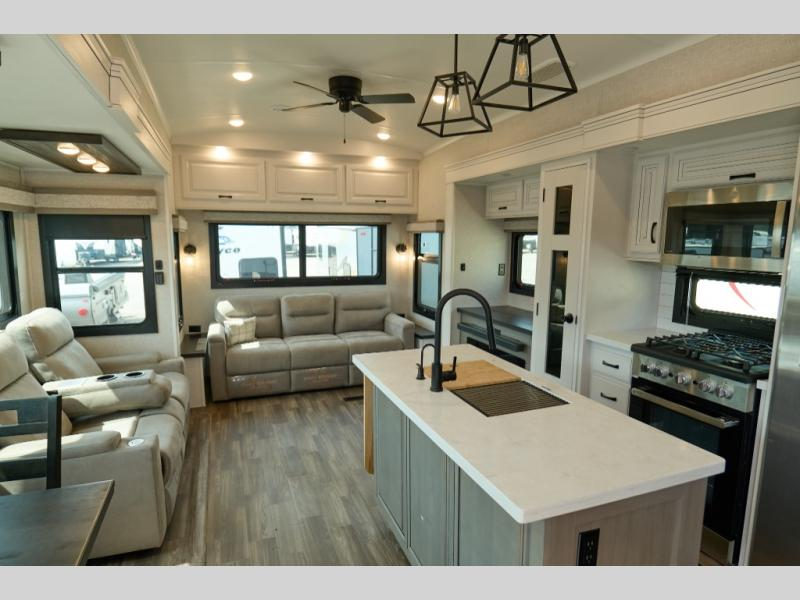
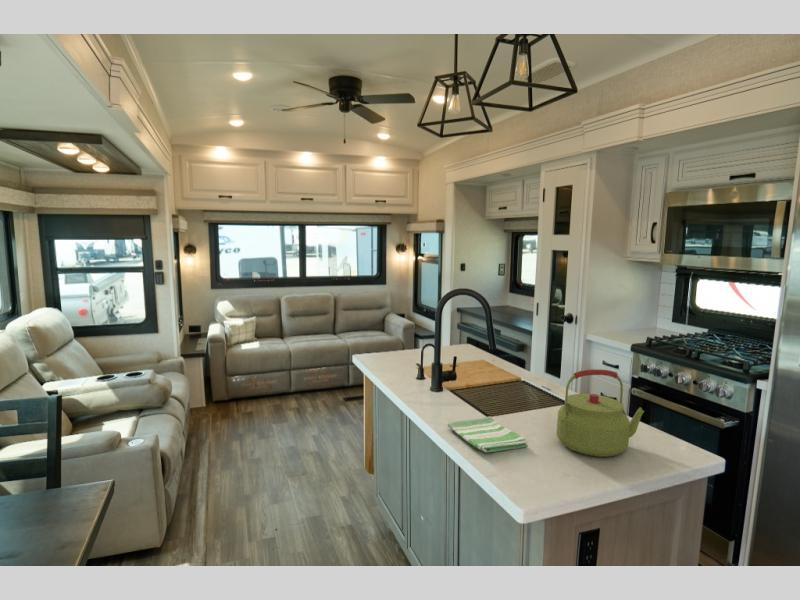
+ dish towel (486, 433)
+ kettle (603, 407)
